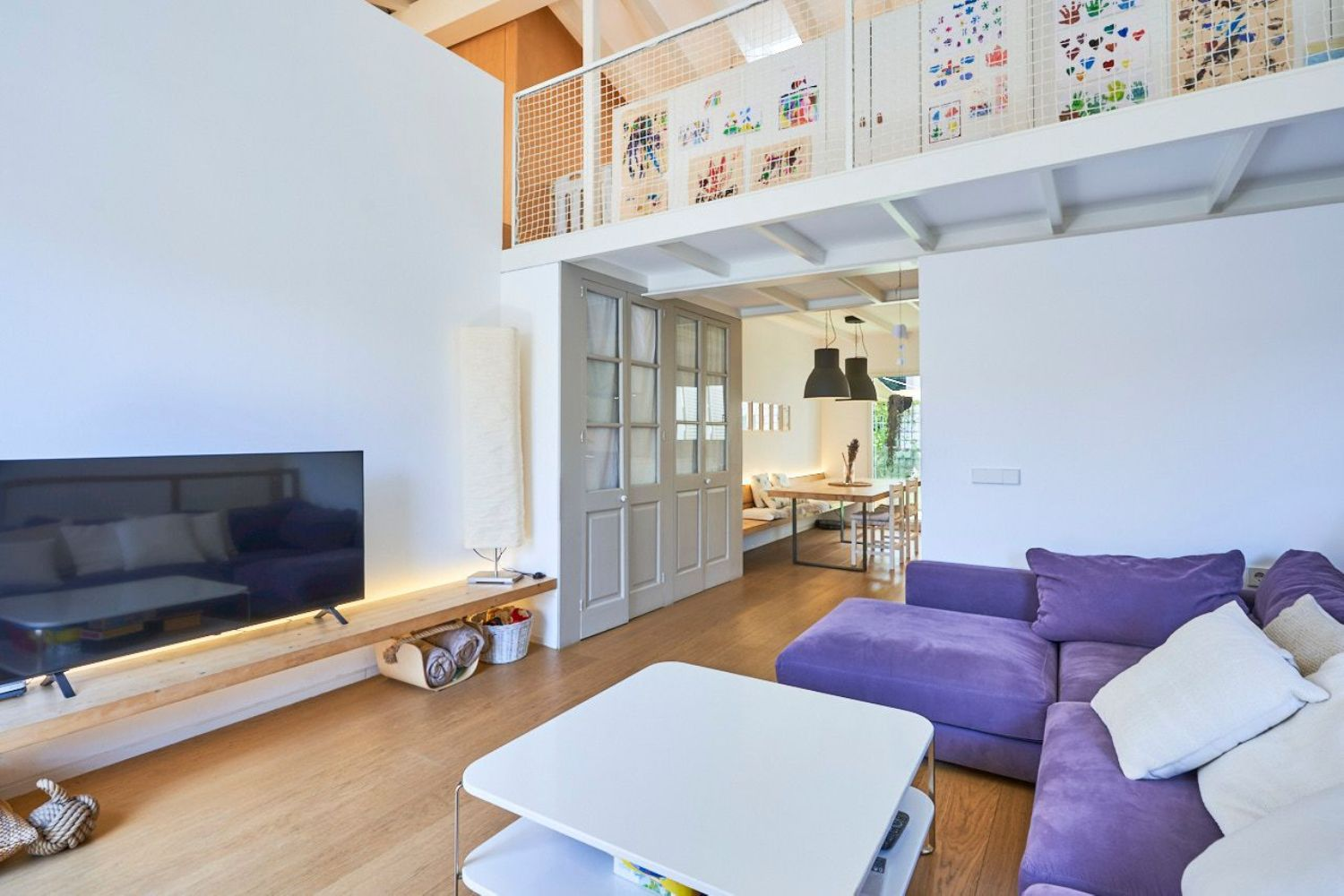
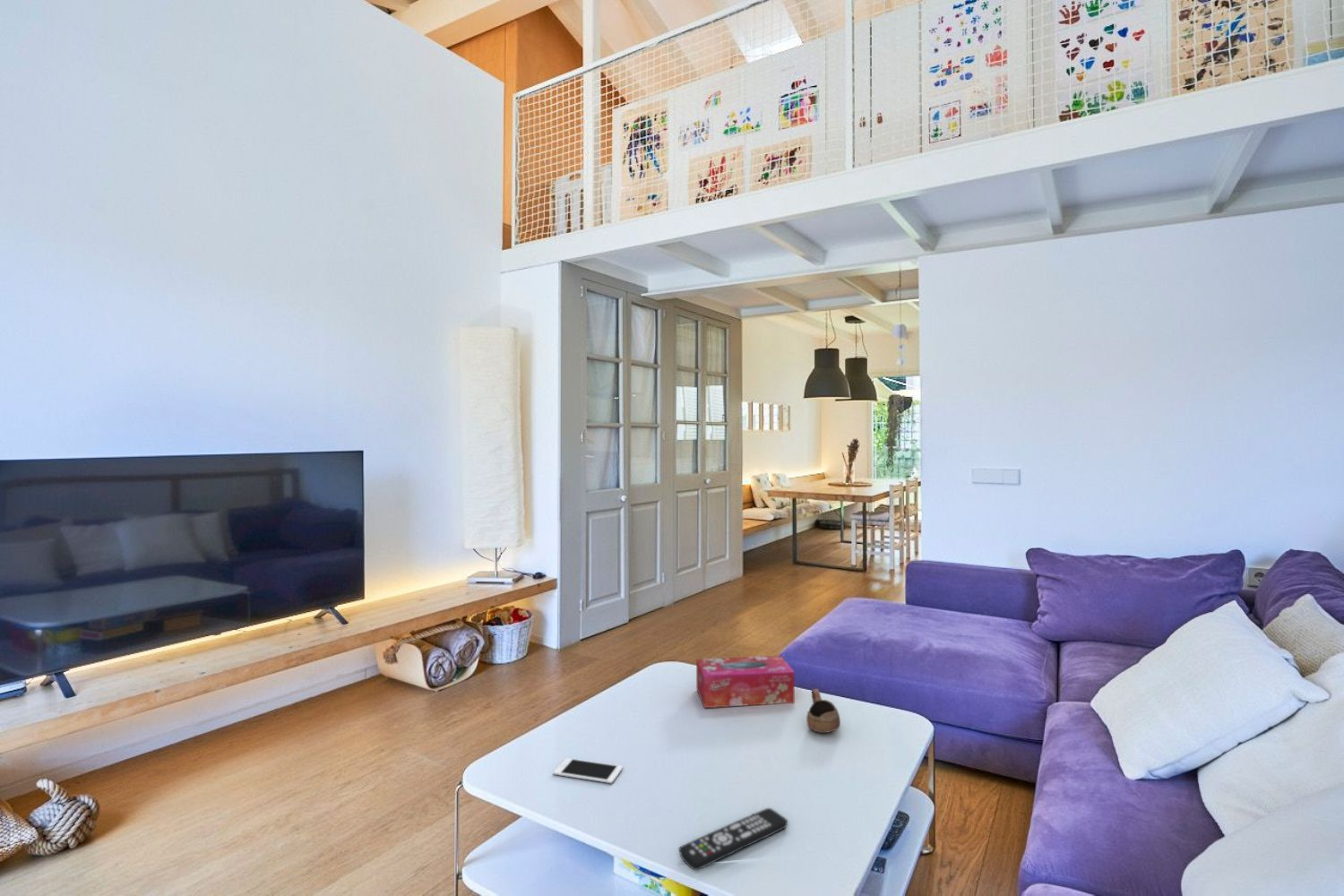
+ cup (823, 711)
+ remote control (735, 838)
+ tissue box (744, 680)
+ cell phone (588, 770)
